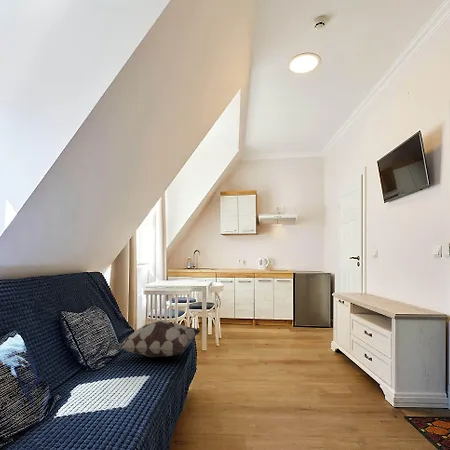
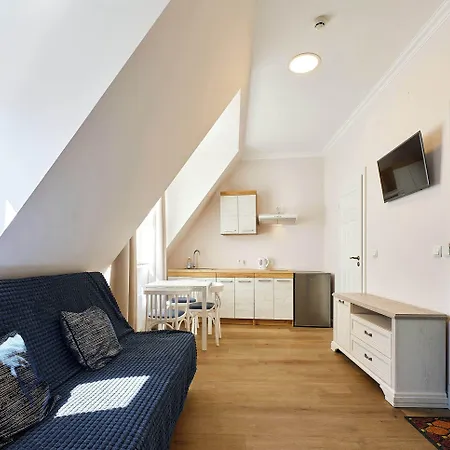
- decorative pillow (158, 338)
